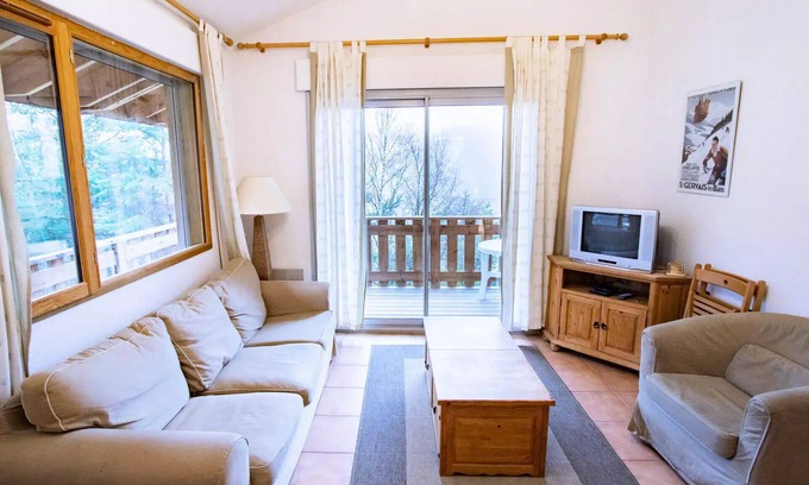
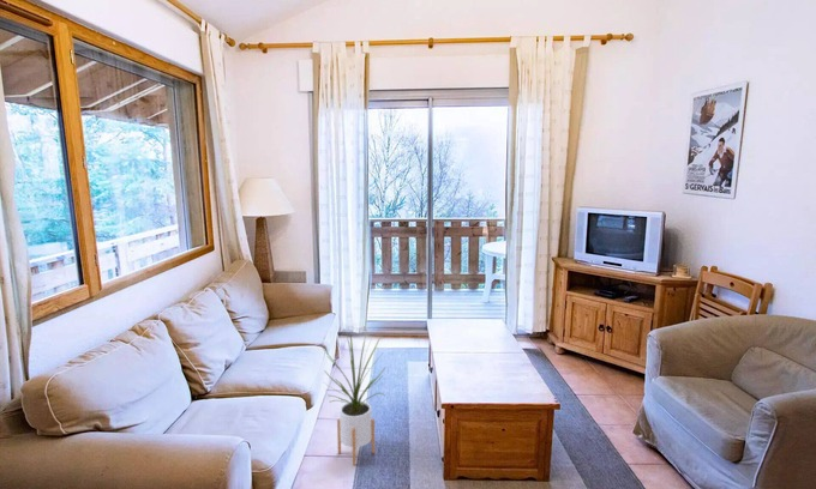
+ house plant (353, 393)
